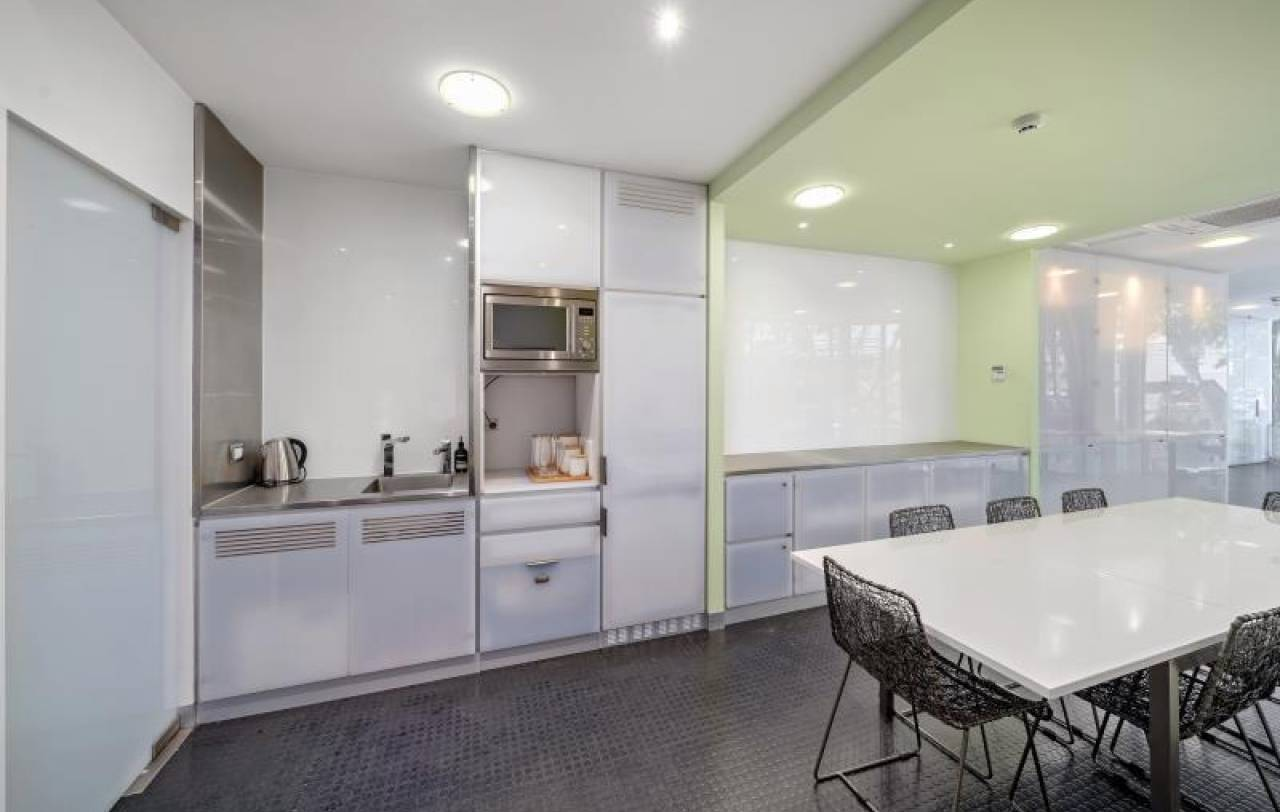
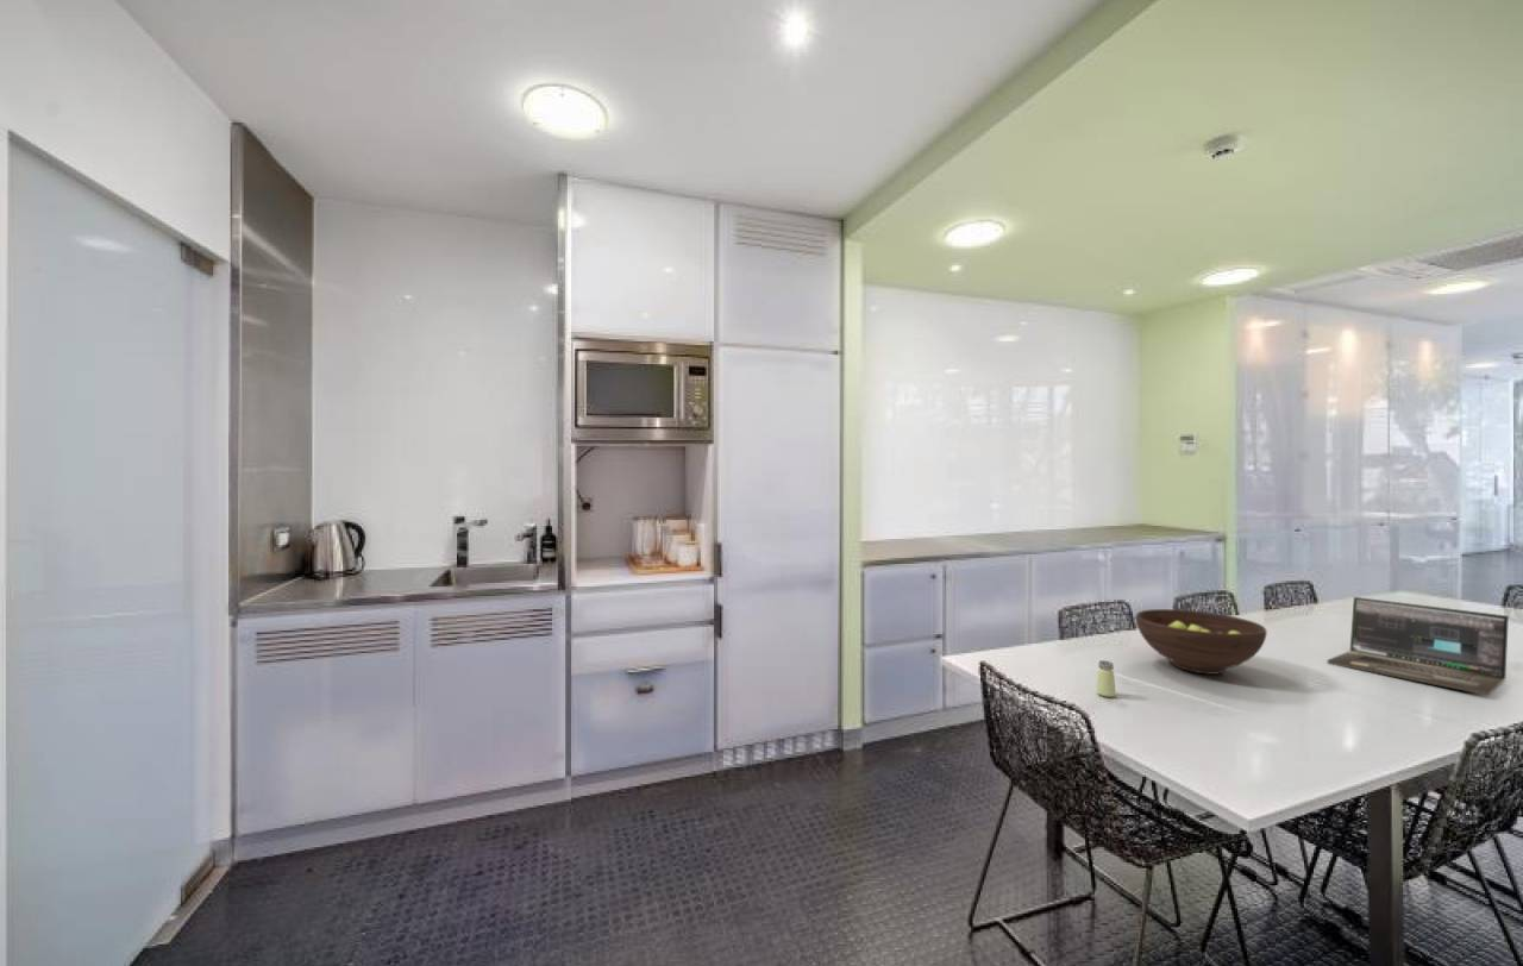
+ fruit bowl (1197, 645)
+ laptop (1414, 640)
+ saltshaker (1105, 677)
